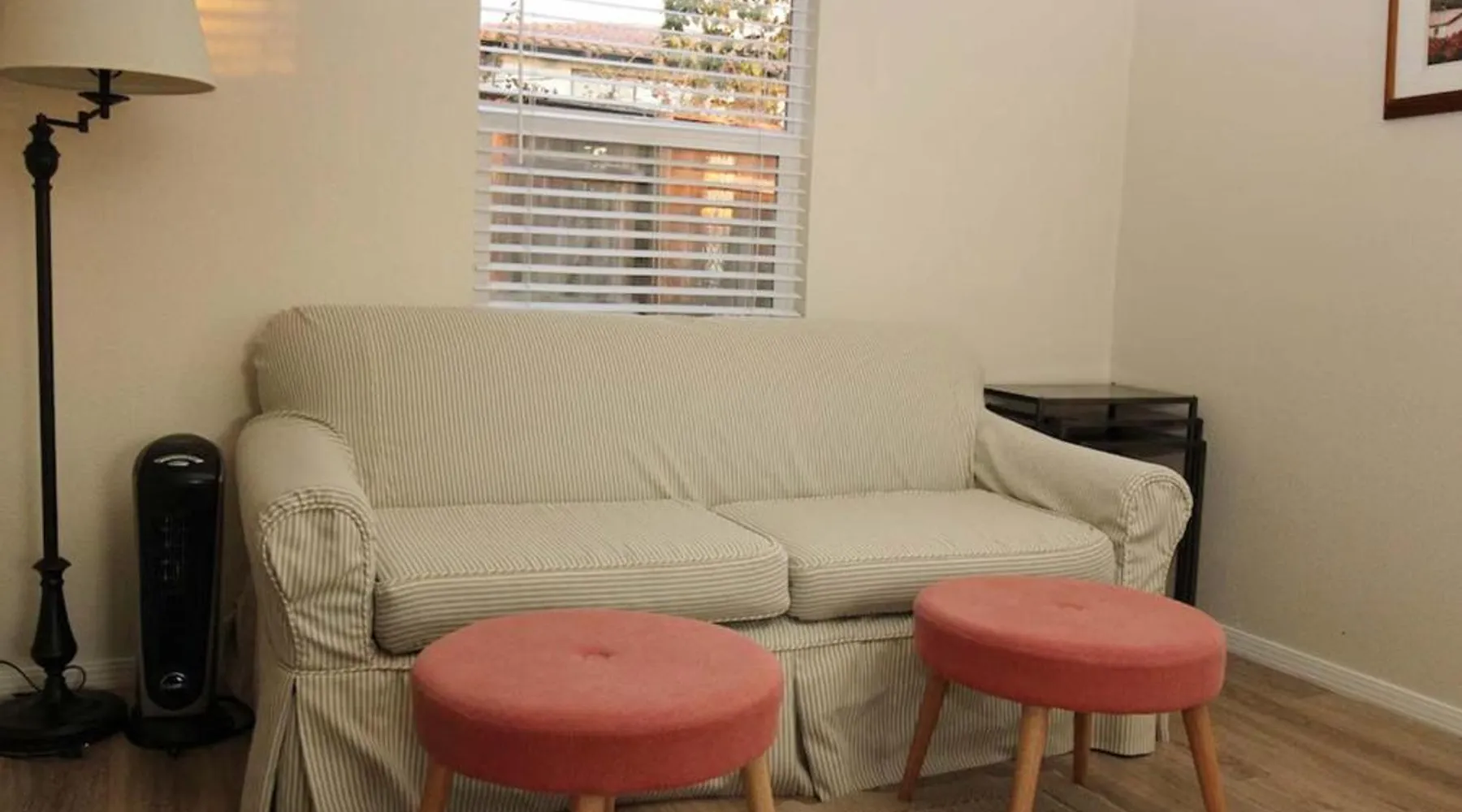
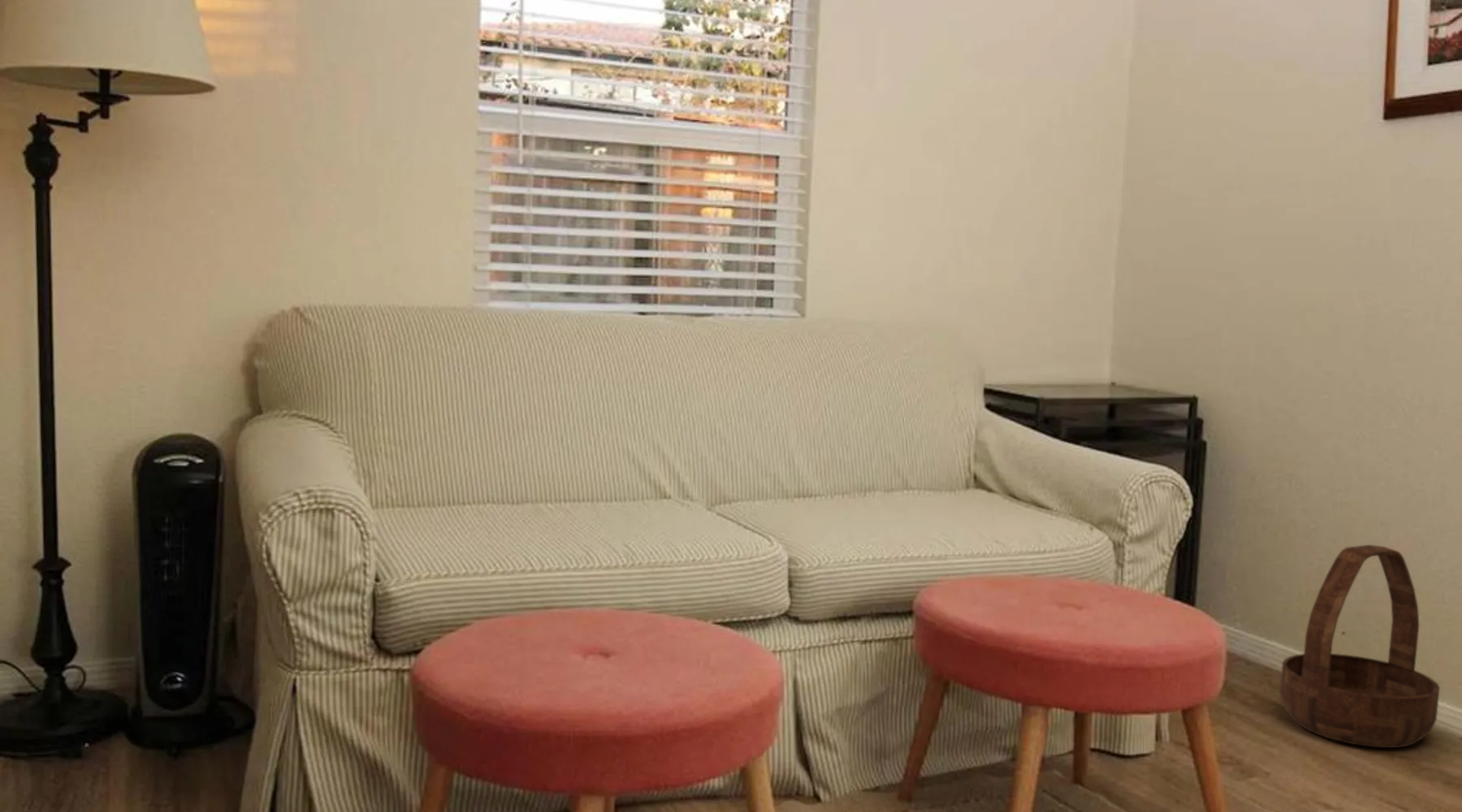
+ basket (1358, 656)
